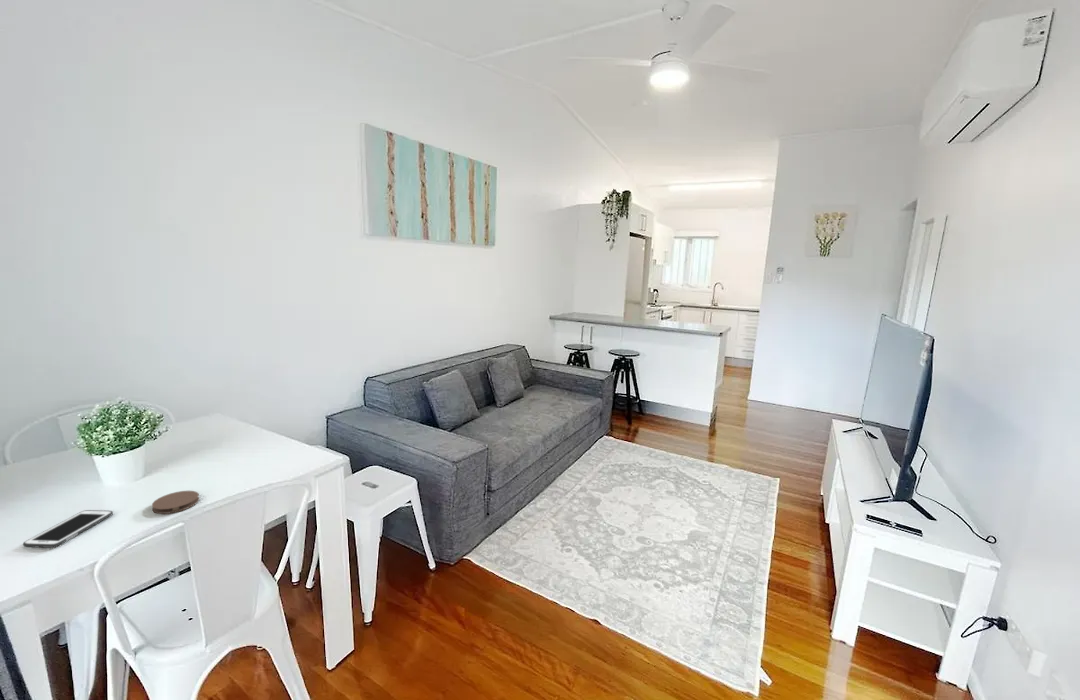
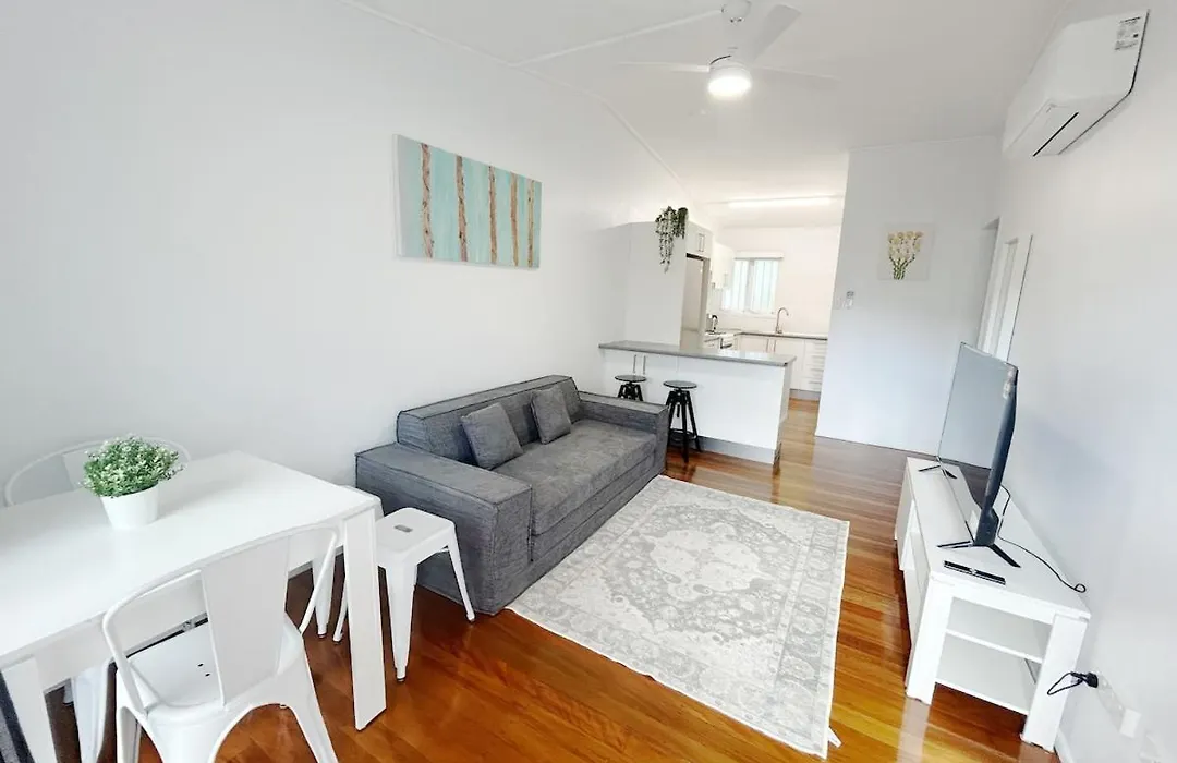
- cell phone (70, 527)
- coaster (176, 501)
